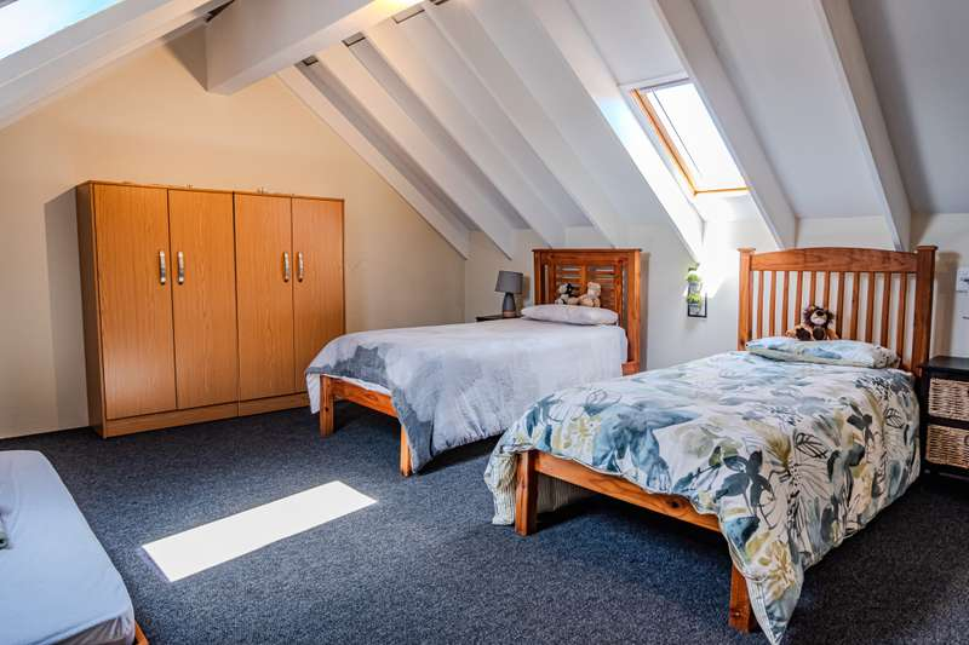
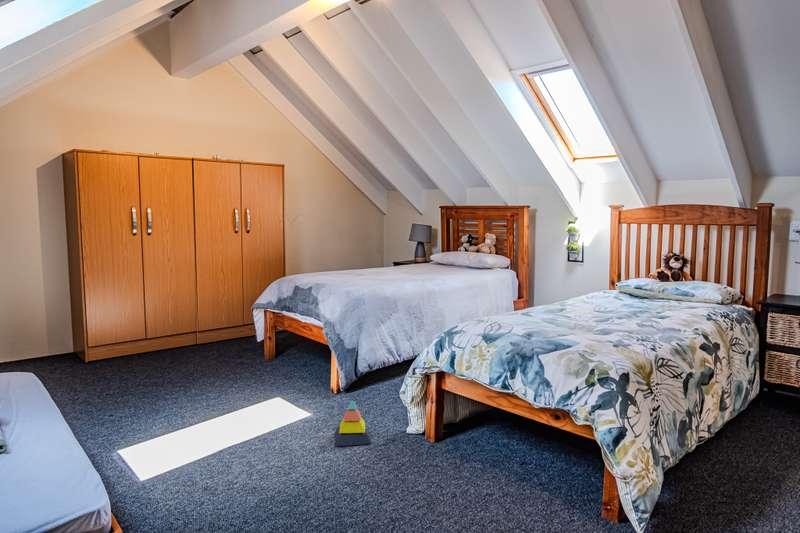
+ stacking toy (352, 418)
